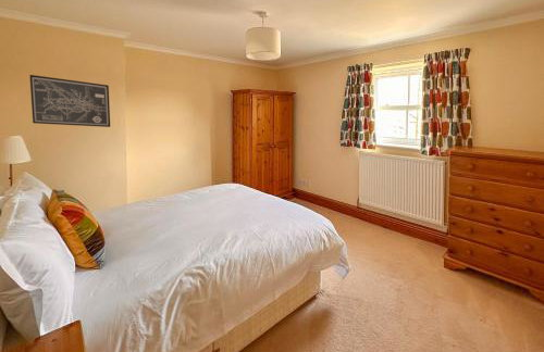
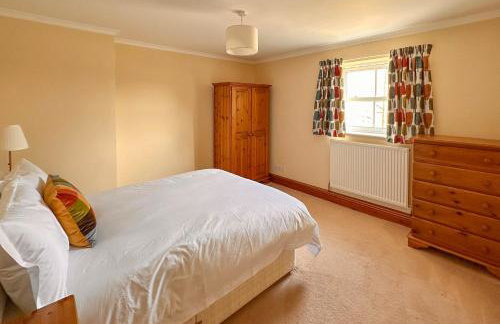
- wall art (73, 102)
